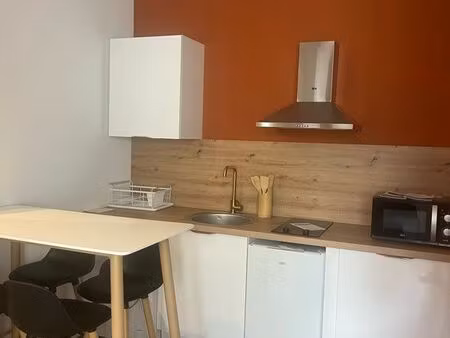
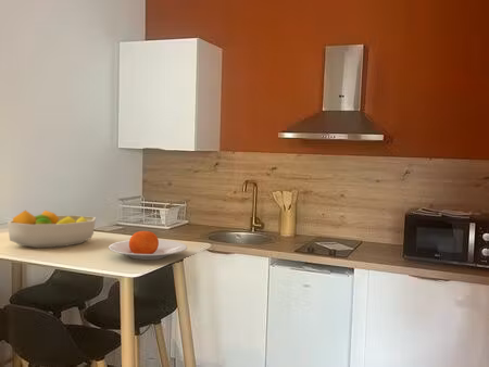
+ fruit bowl (53, 226)
+ plate (148, 243)
